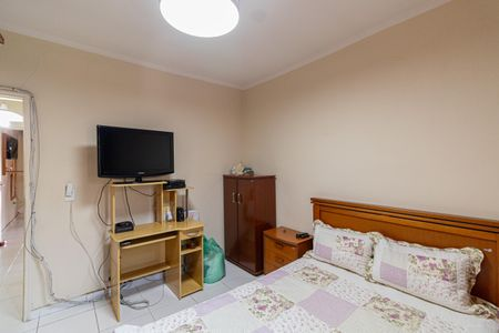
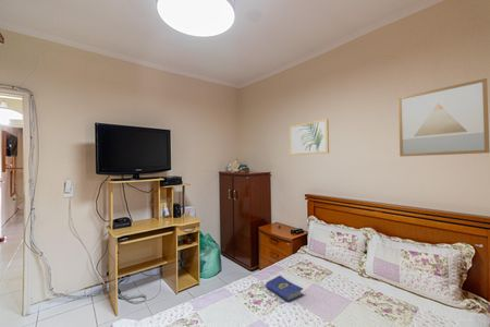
+ hardcover book (283, 288)
+ wall art (307, 138)
+ wall art (439, 121)
